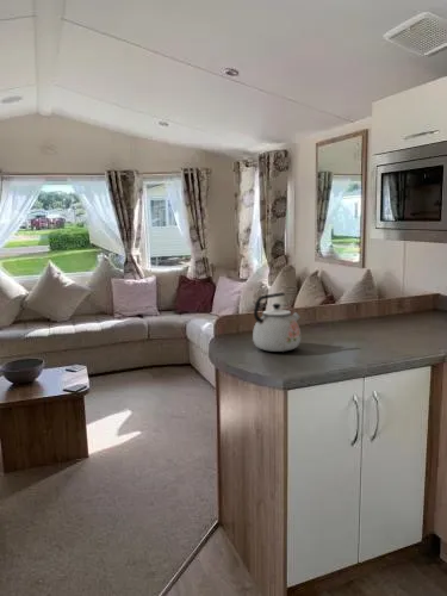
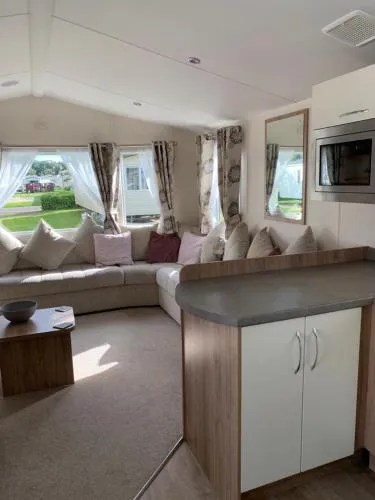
- kettle (277, 321)
